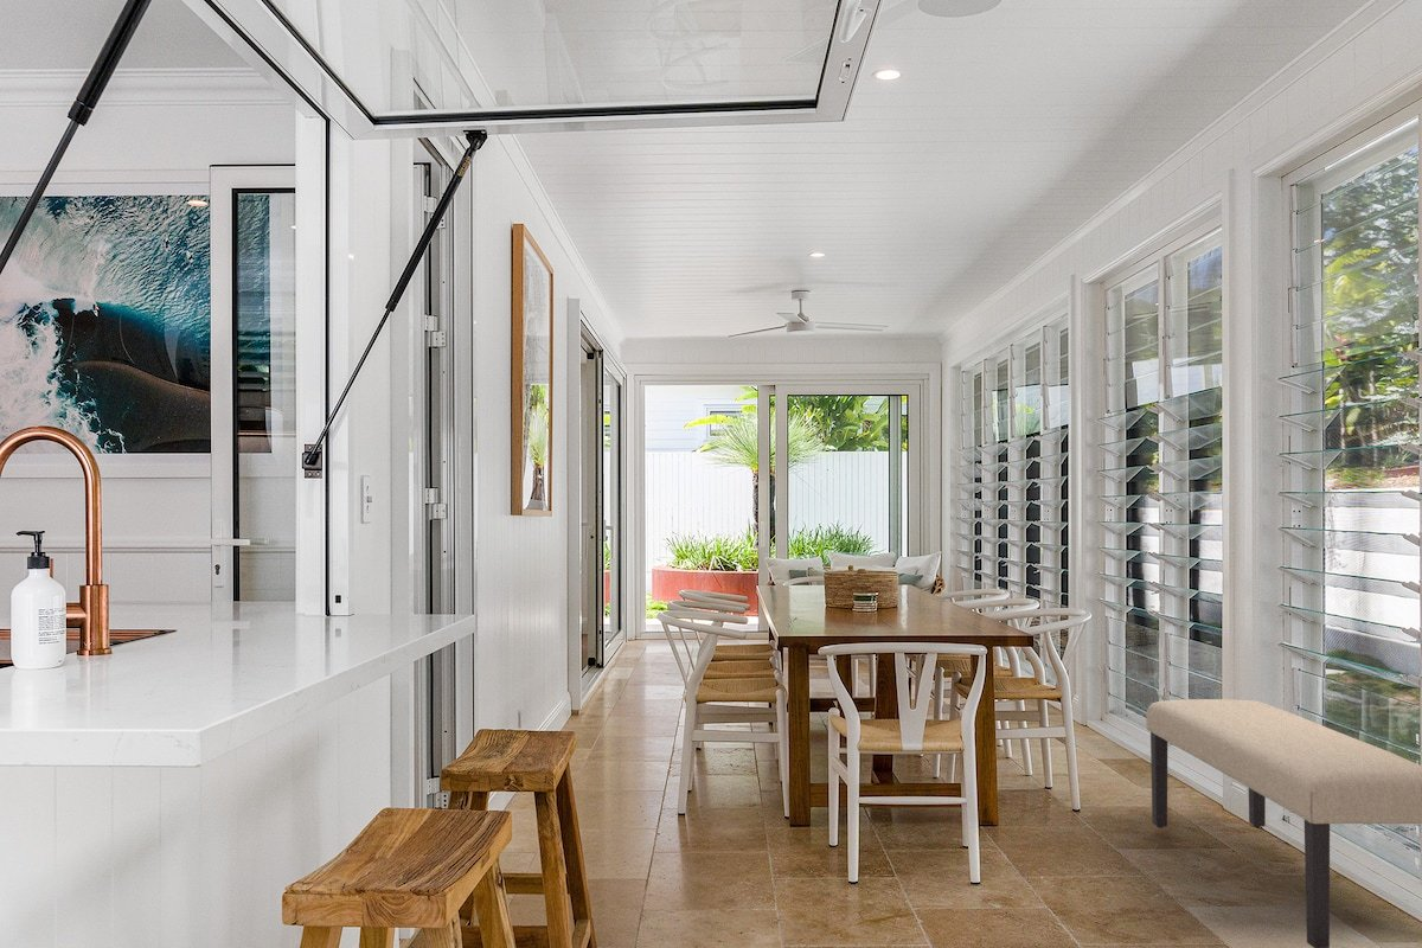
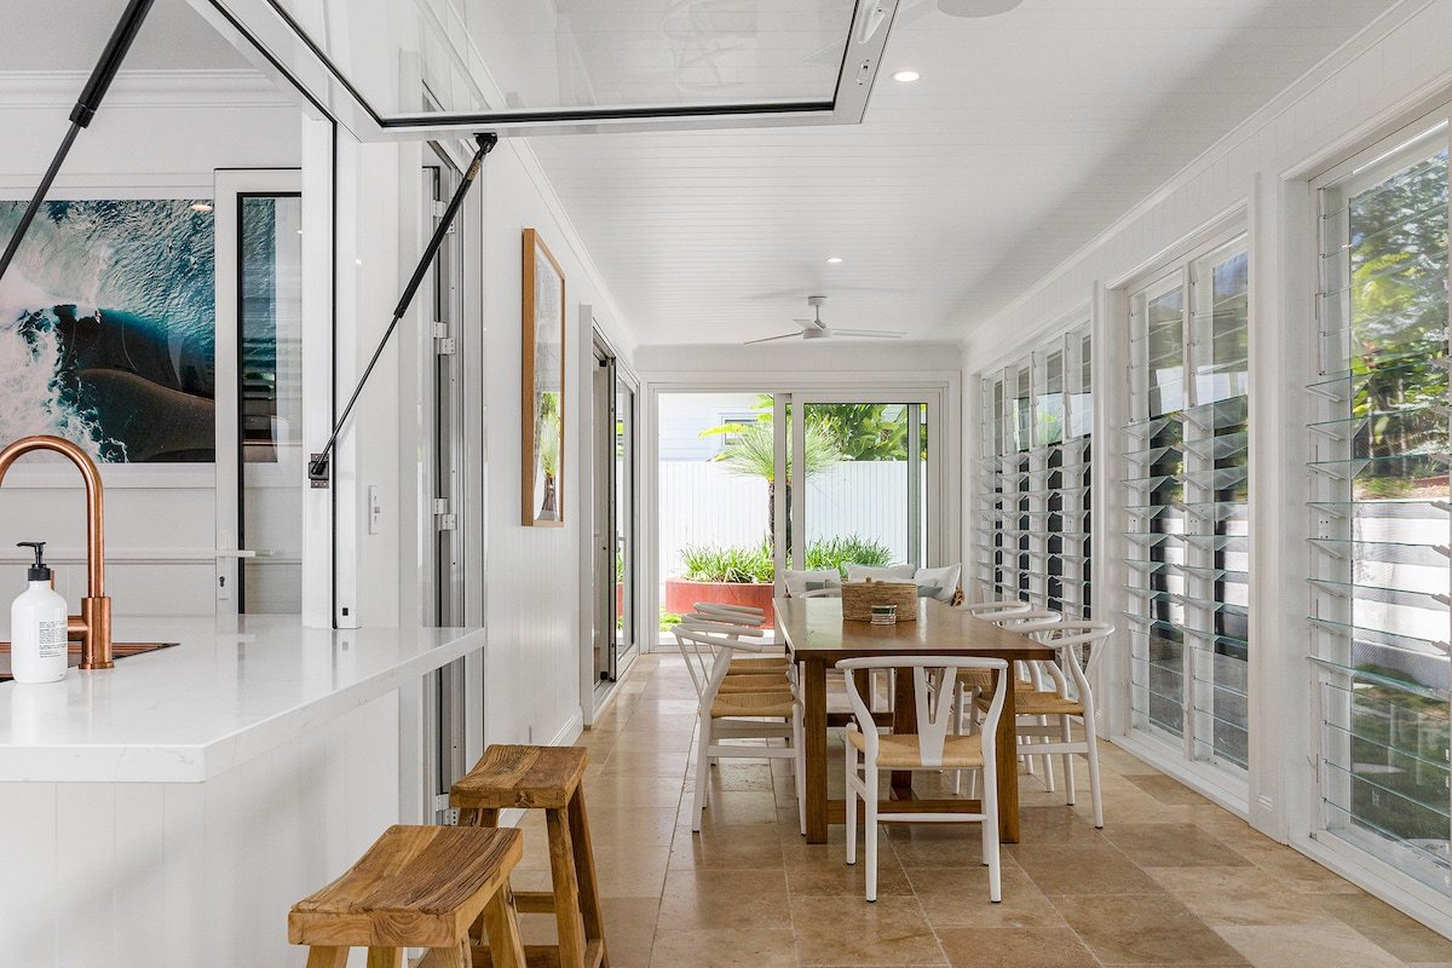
- bench (1282, 802)
